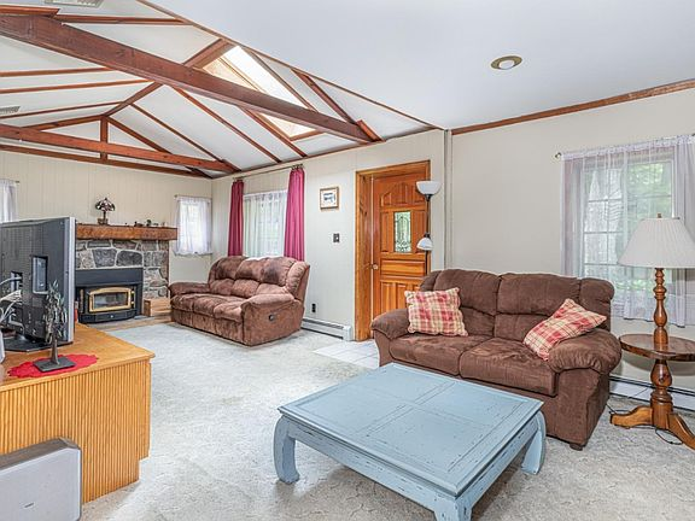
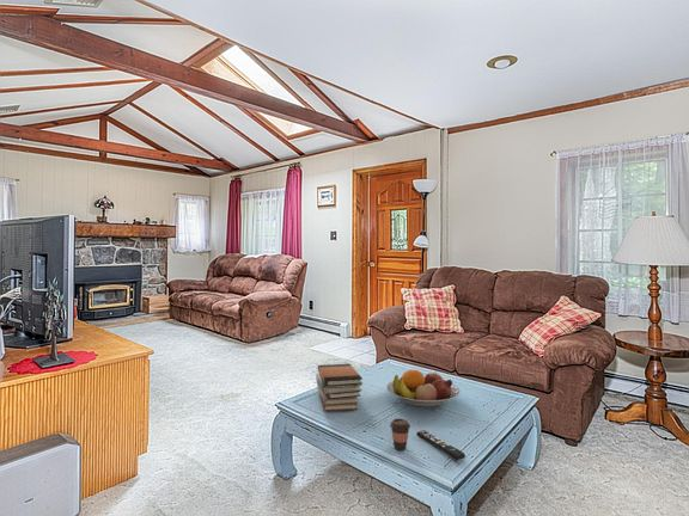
+ book stack (337, 385)
+ fruit bowl (422, 385)
+ coffee cup (400, 434)
+ remote control (439, 443)
